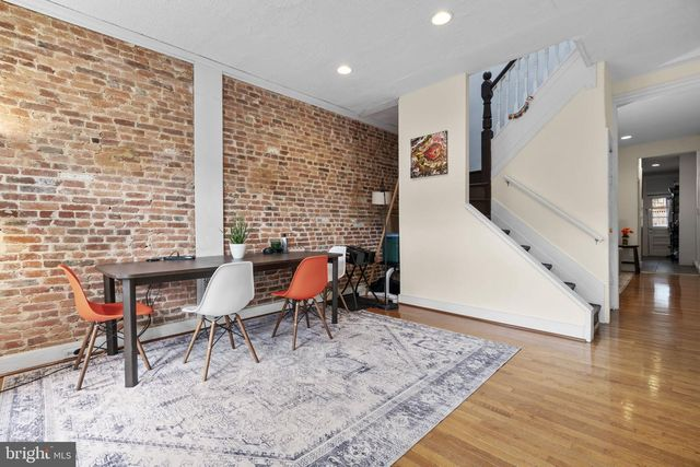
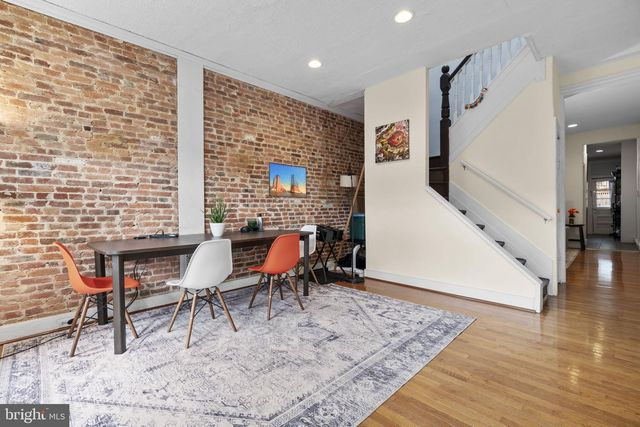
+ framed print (288, 181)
